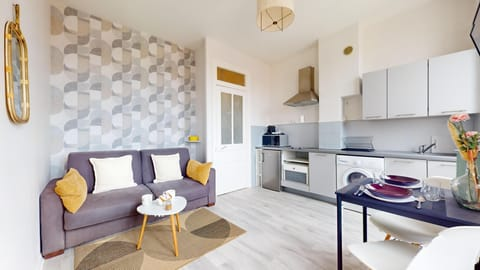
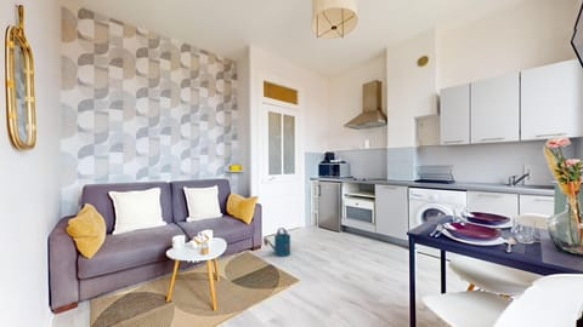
+ watering can (277, 241)
